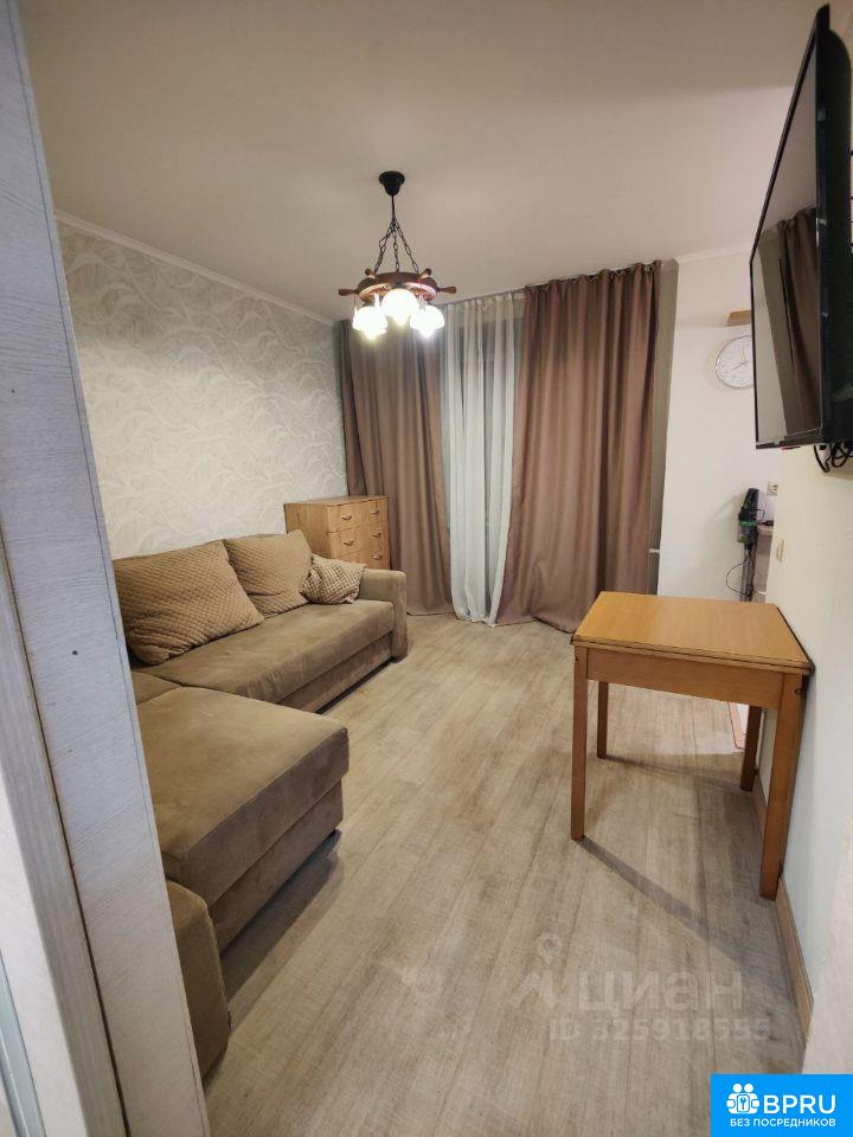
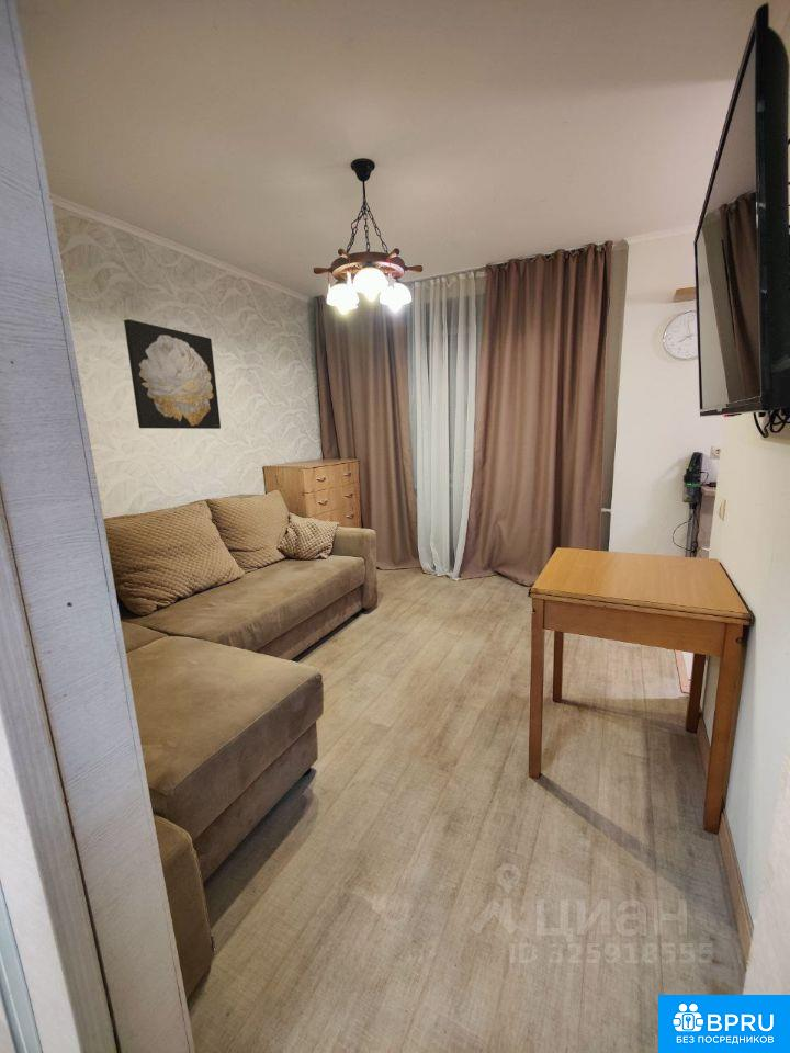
+ wall art (177, 380)
